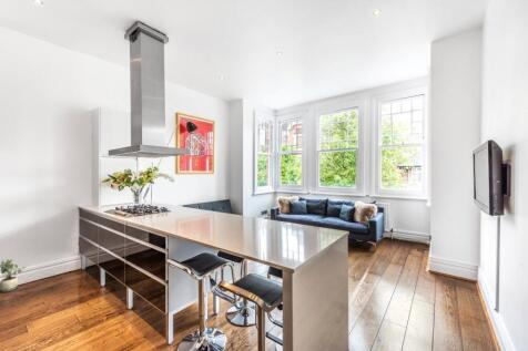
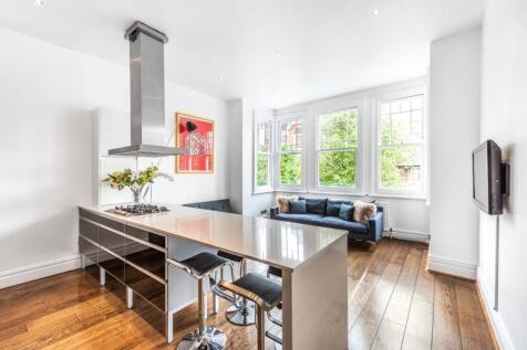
- potted plant (11, 273)
